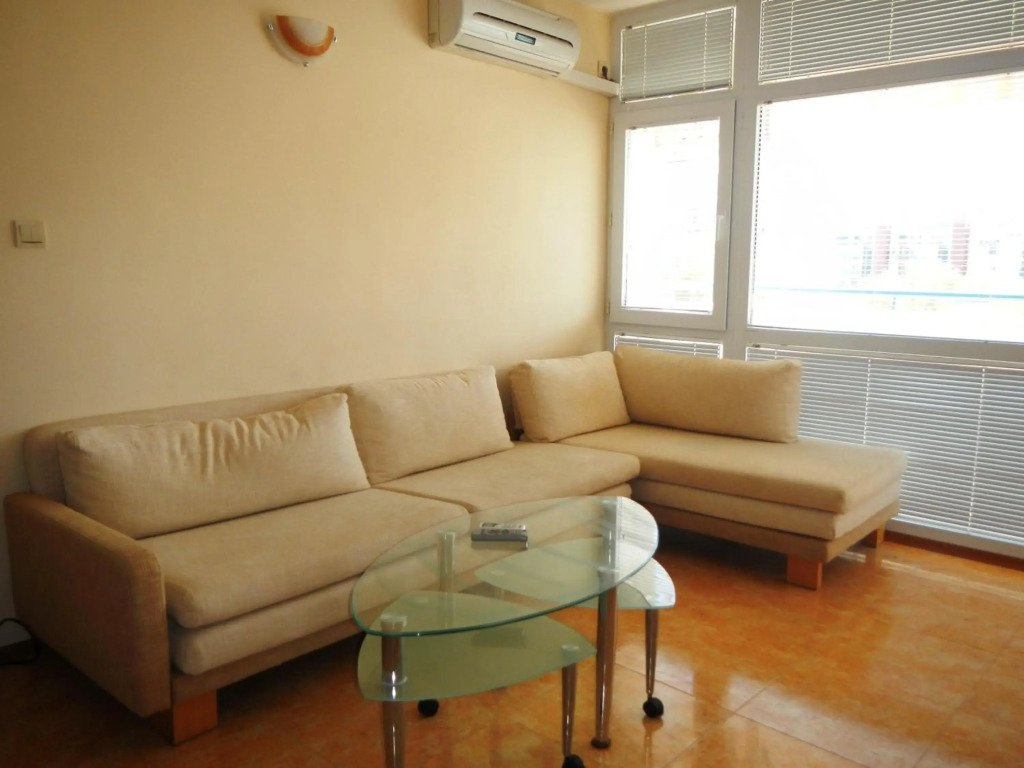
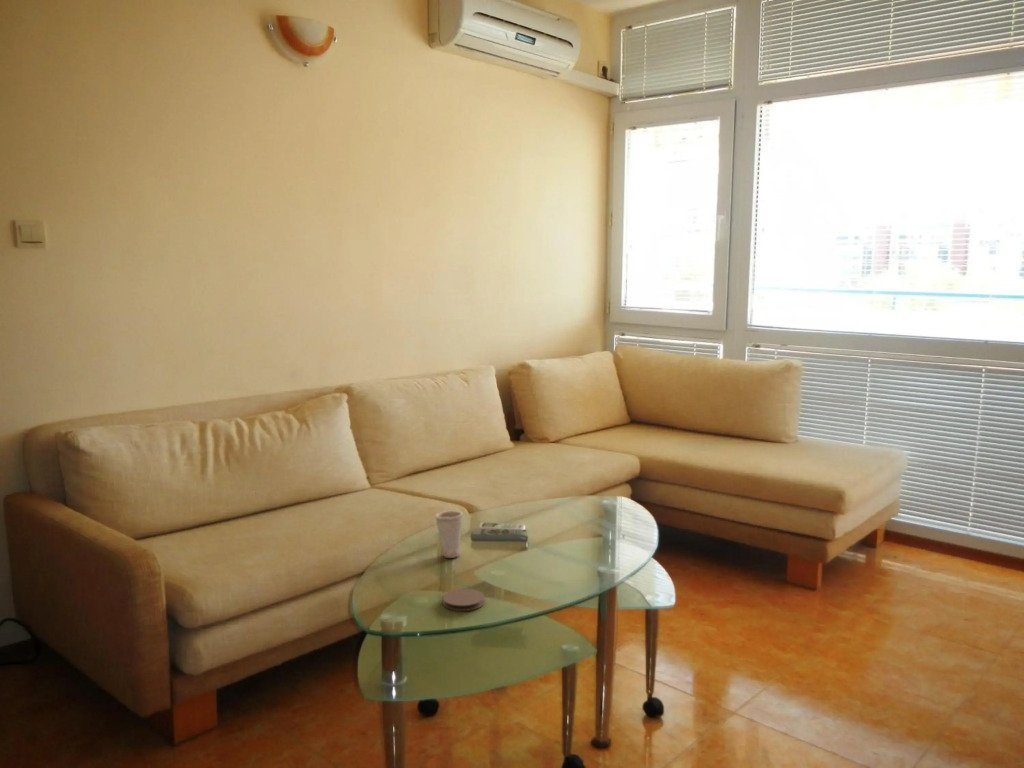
+ cup (449, 533)
+ coaster (463, 599)
